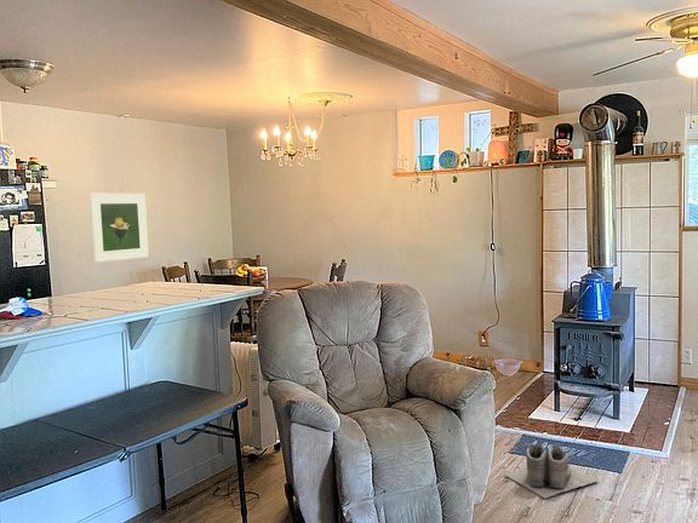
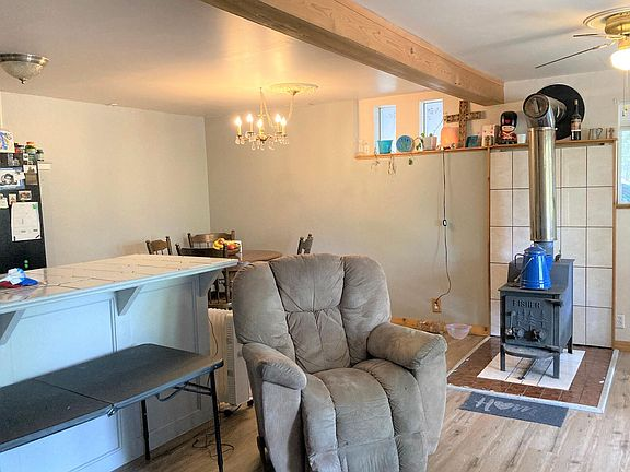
- boots (550, 460)
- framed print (120, 226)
